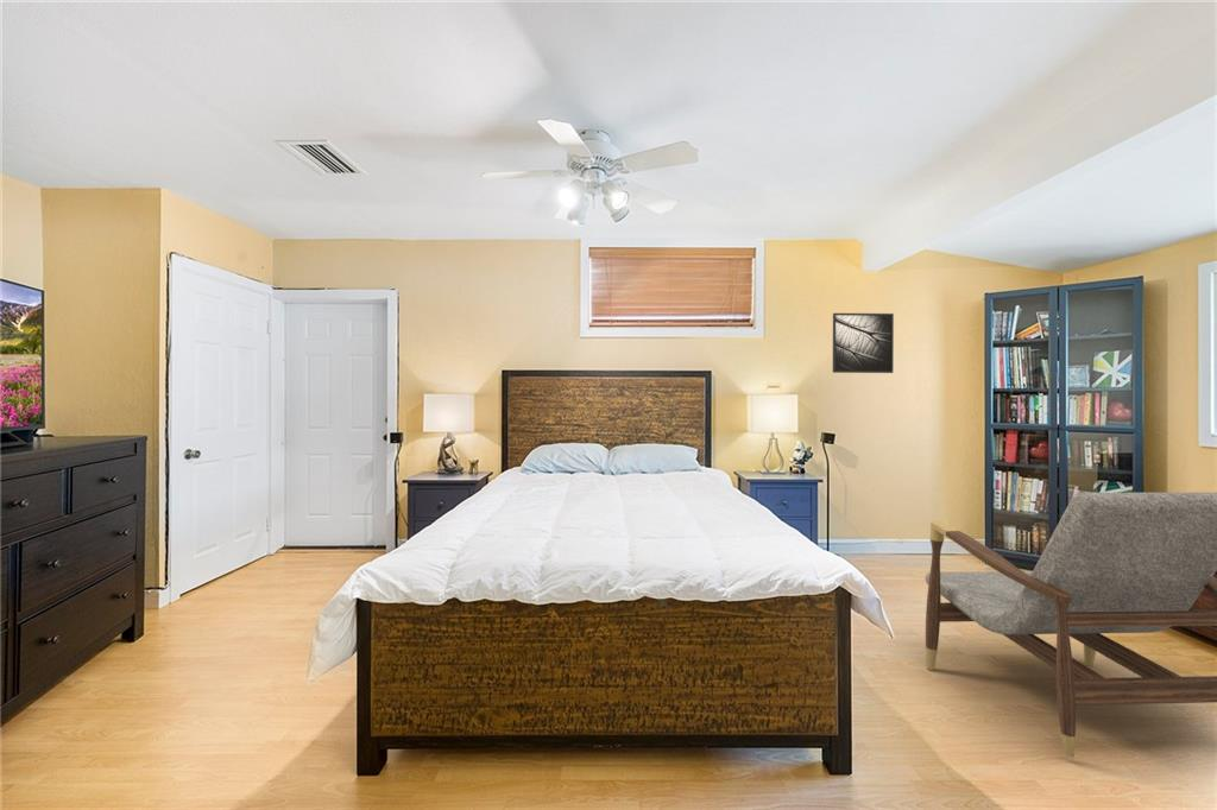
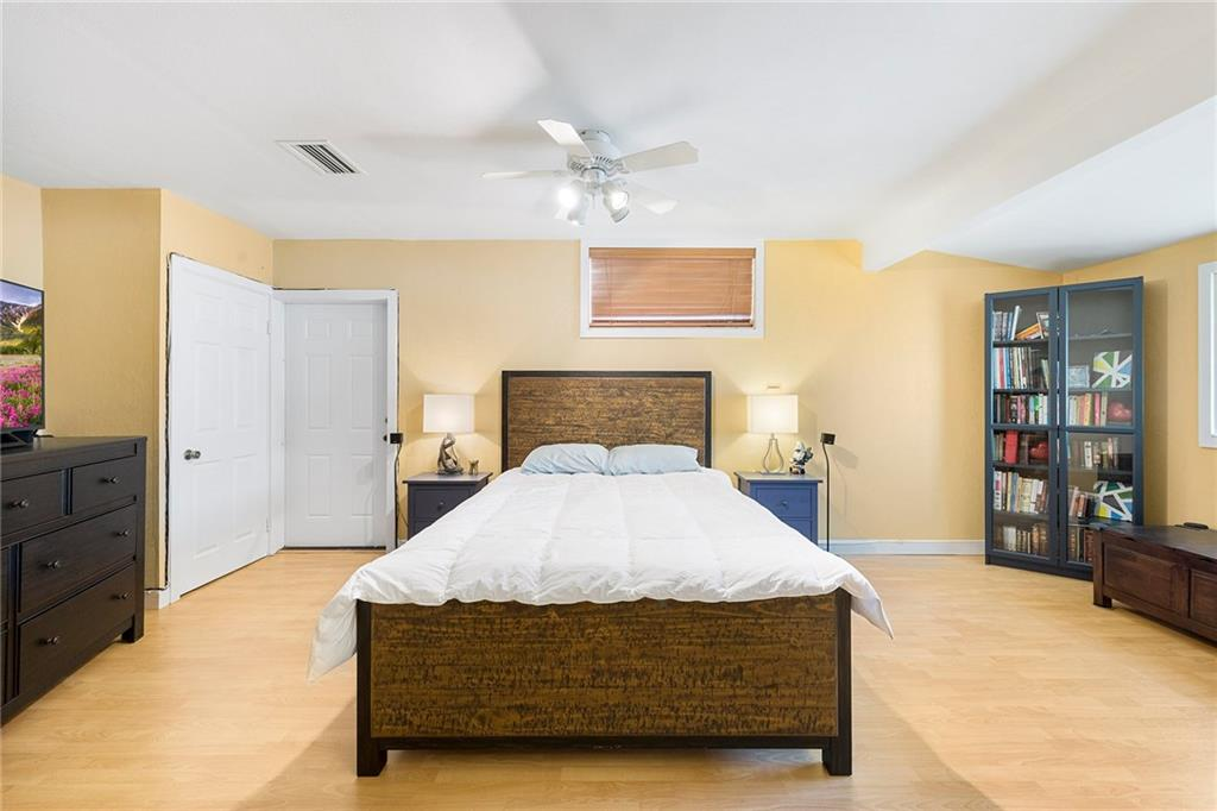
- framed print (863, 342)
- armchair (1064, 589)
